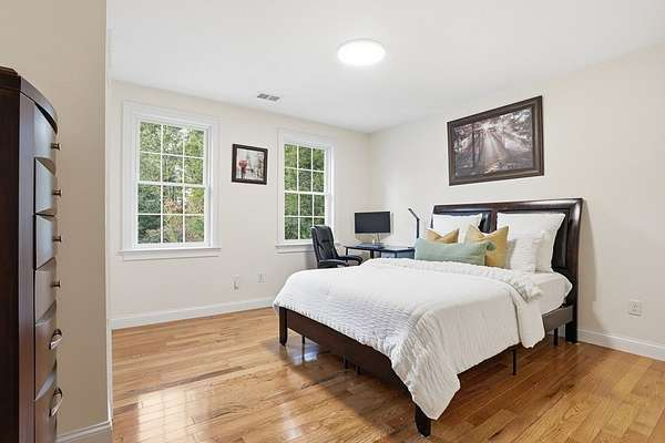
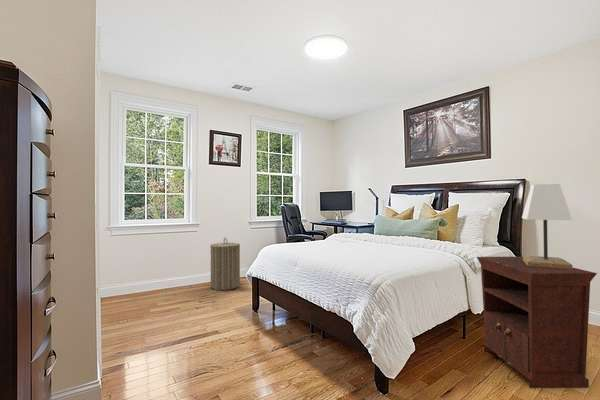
+ laundry hamper (225, 262)
+ lamp (545, 224)
+ nightstand (528, 315)
